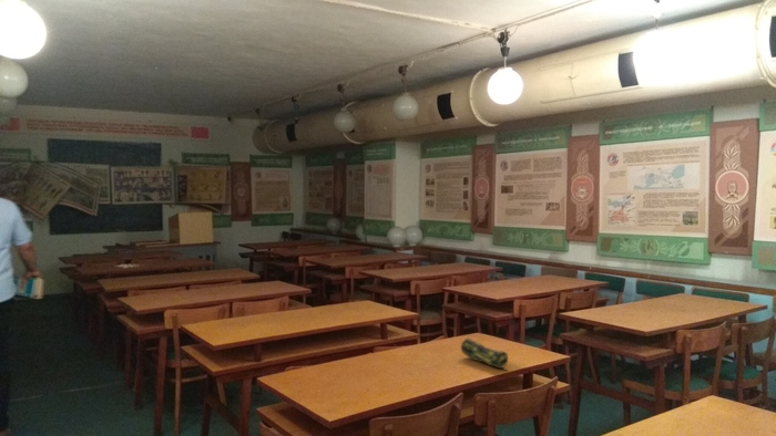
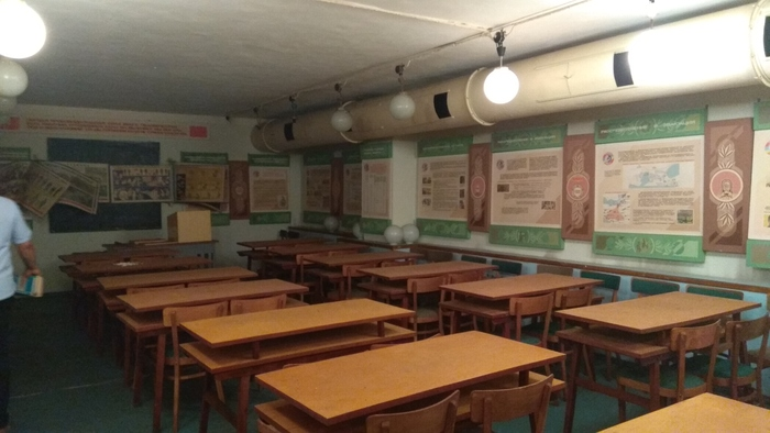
- pencil case (484, 353)
